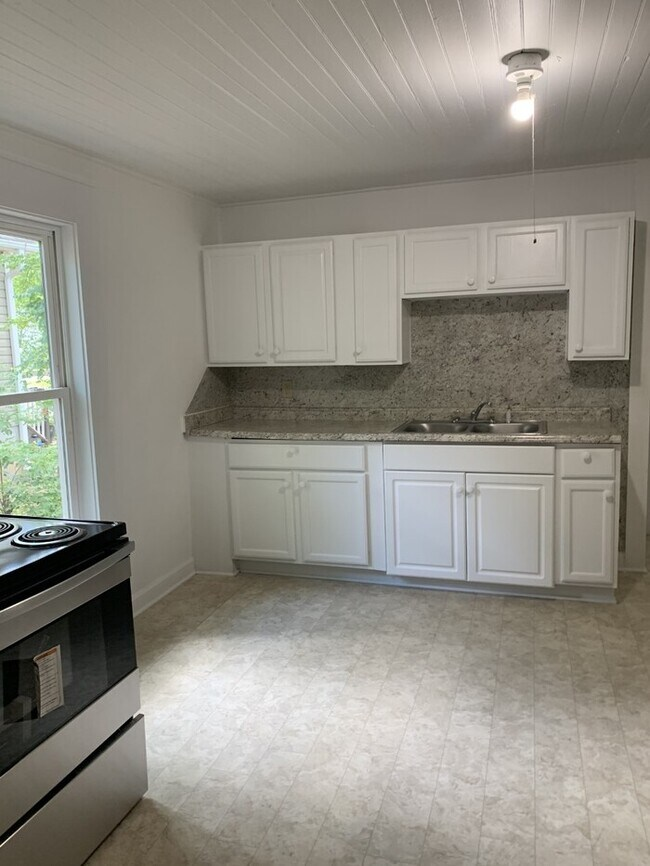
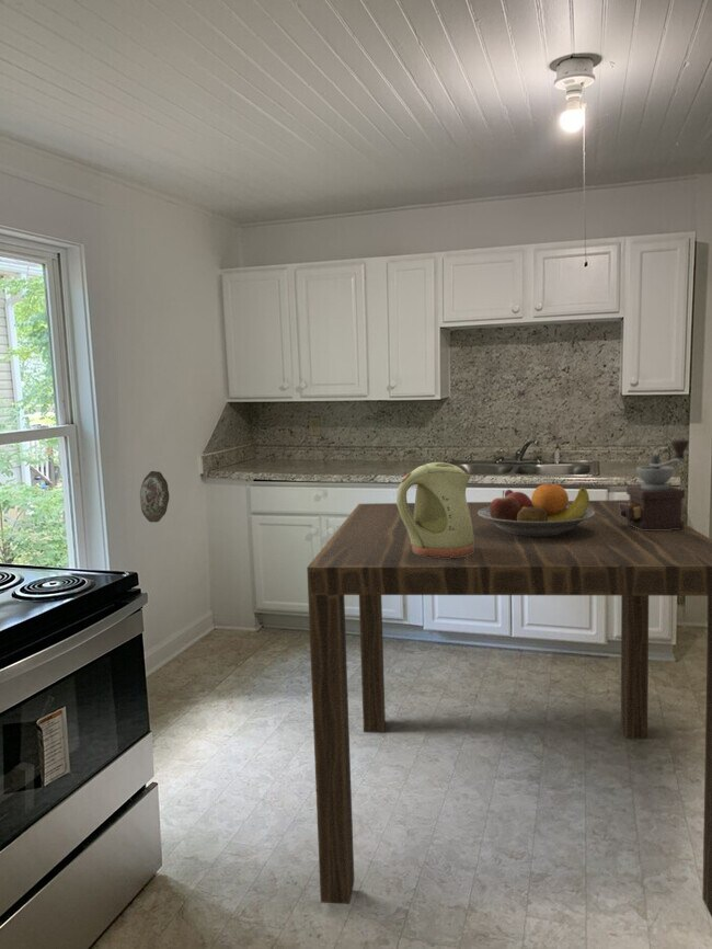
+ decorative plate (152, 496)
+ fruit bowl (535, 506)
+ dining table (509, 594)
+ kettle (435, 506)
+ coffee grinder (656, 483)
